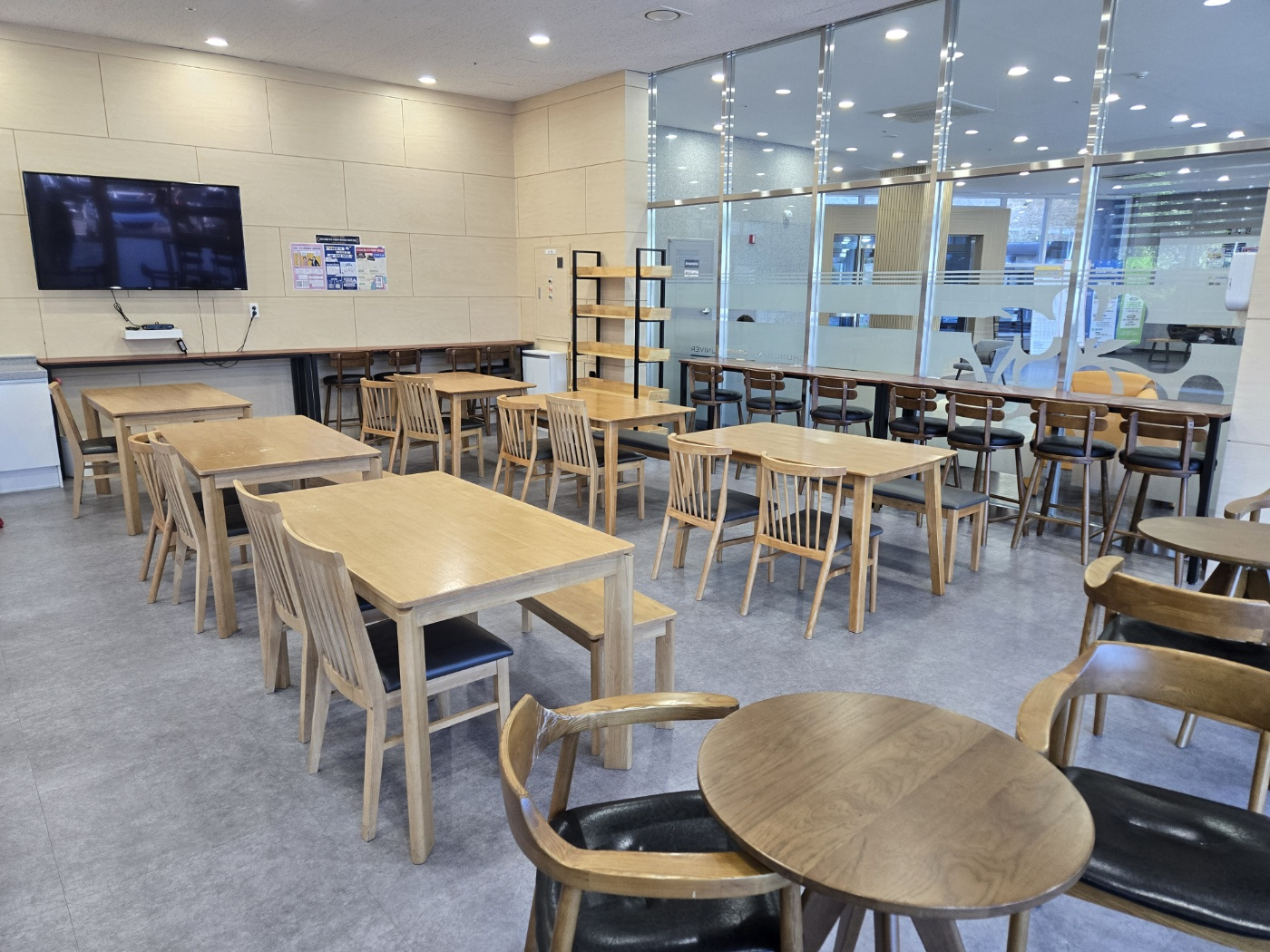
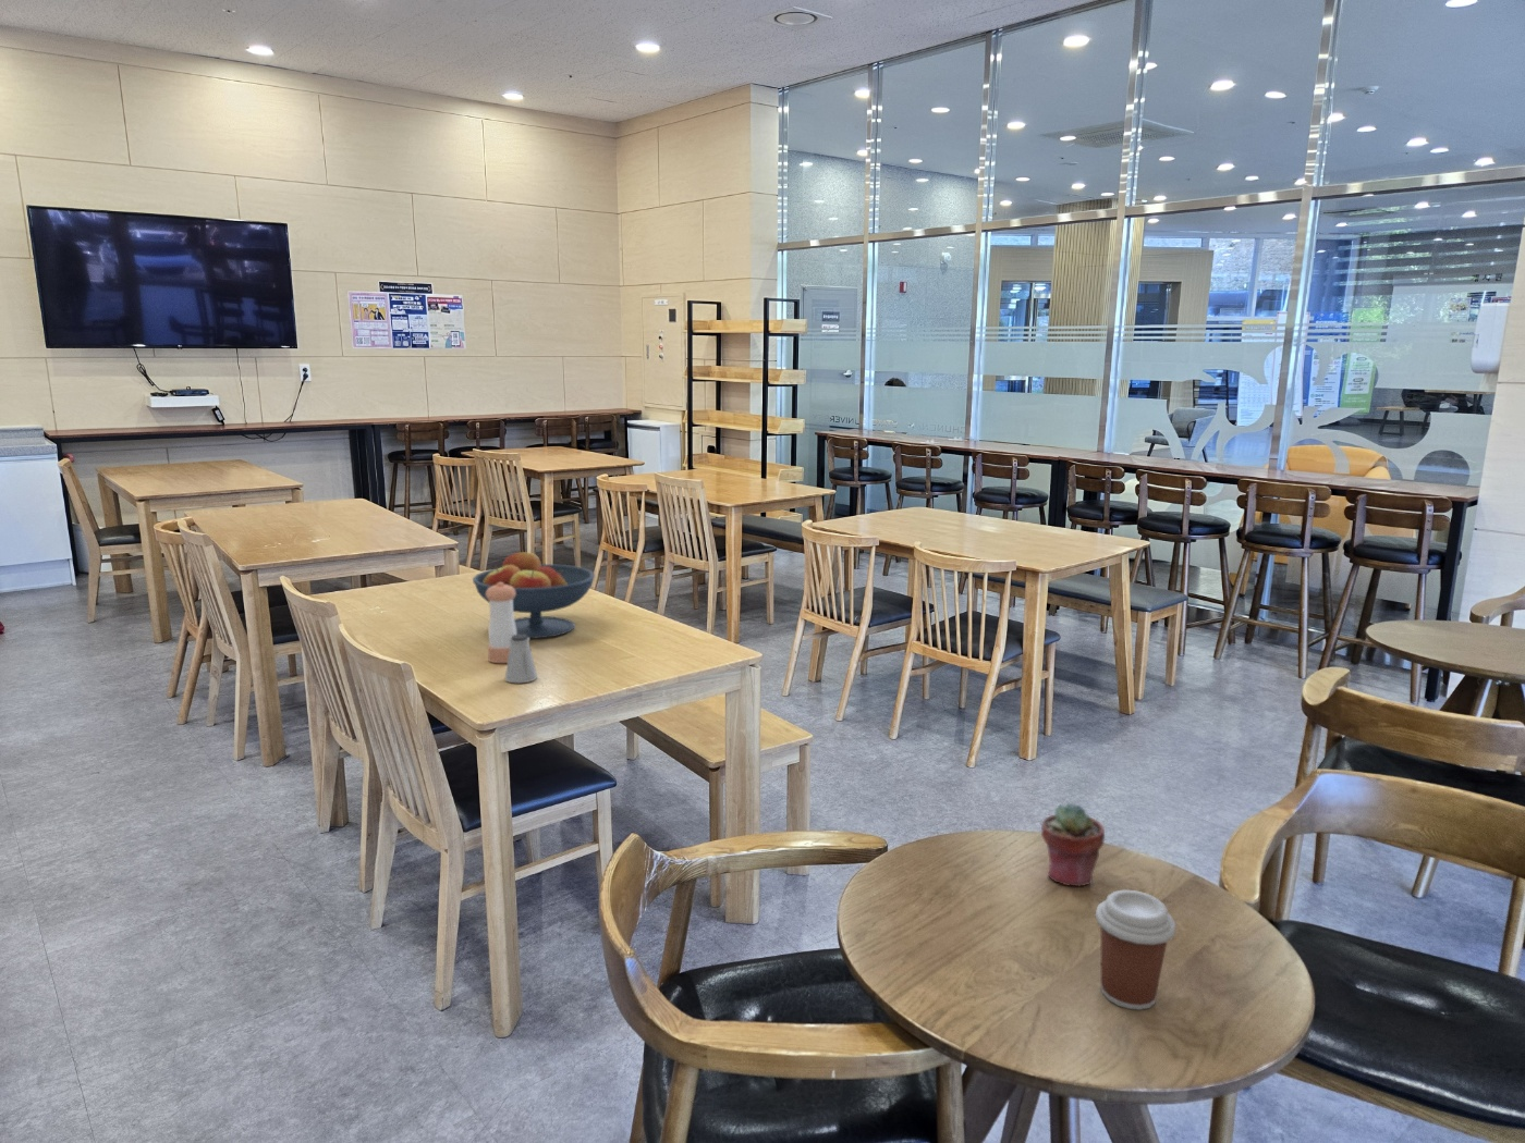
+ saltshaker (520, 657)
+ coffee cup (1132, 948)
+ pepper shaker (501, 621)
+ potted succulent (1072, 840)
+ fruit bowl (534, 592)
